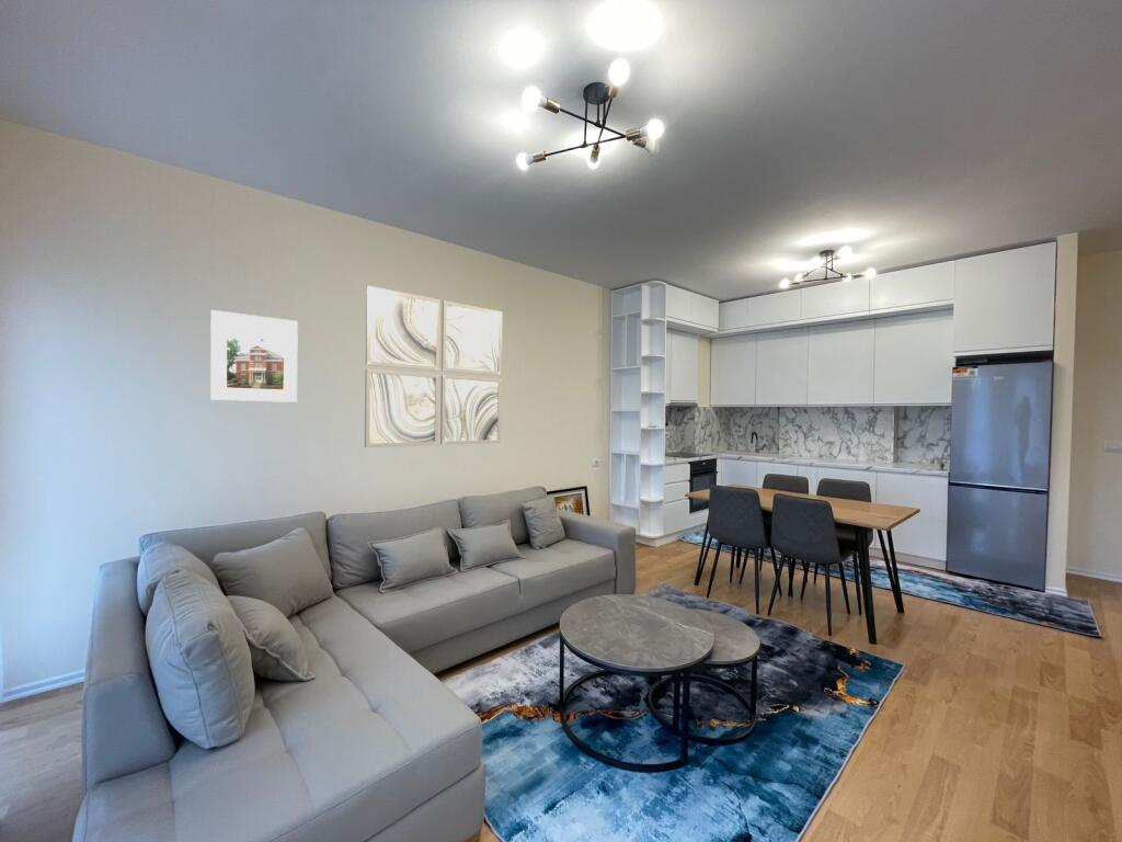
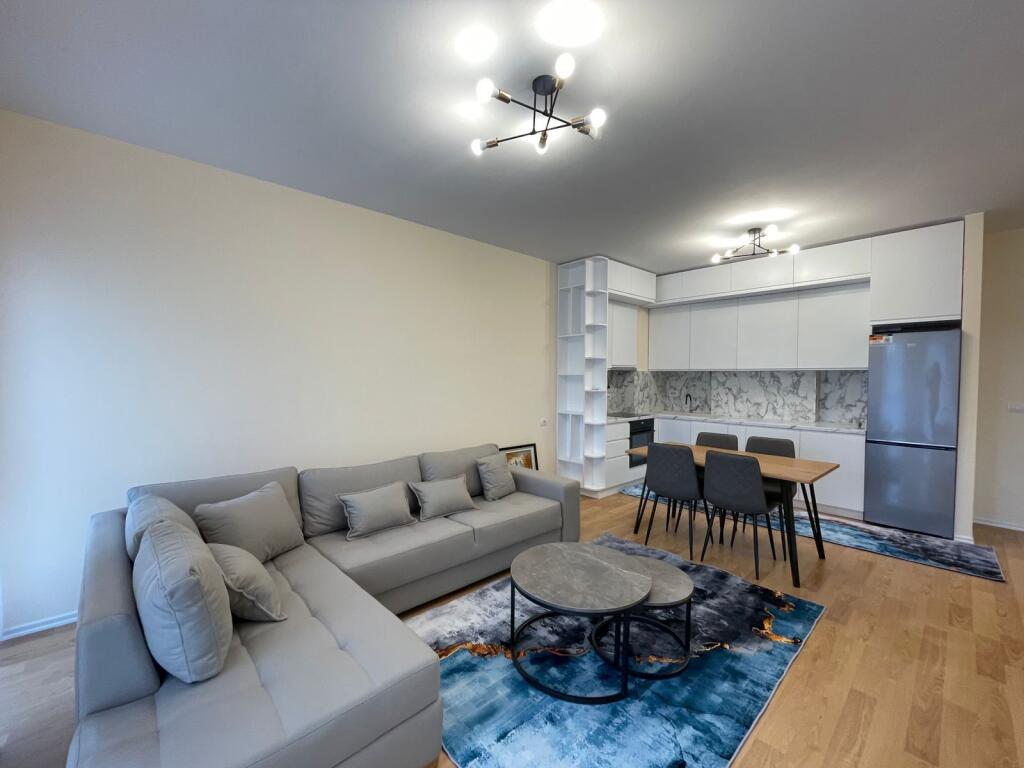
- wall art (438, 375)
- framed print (255, 359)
